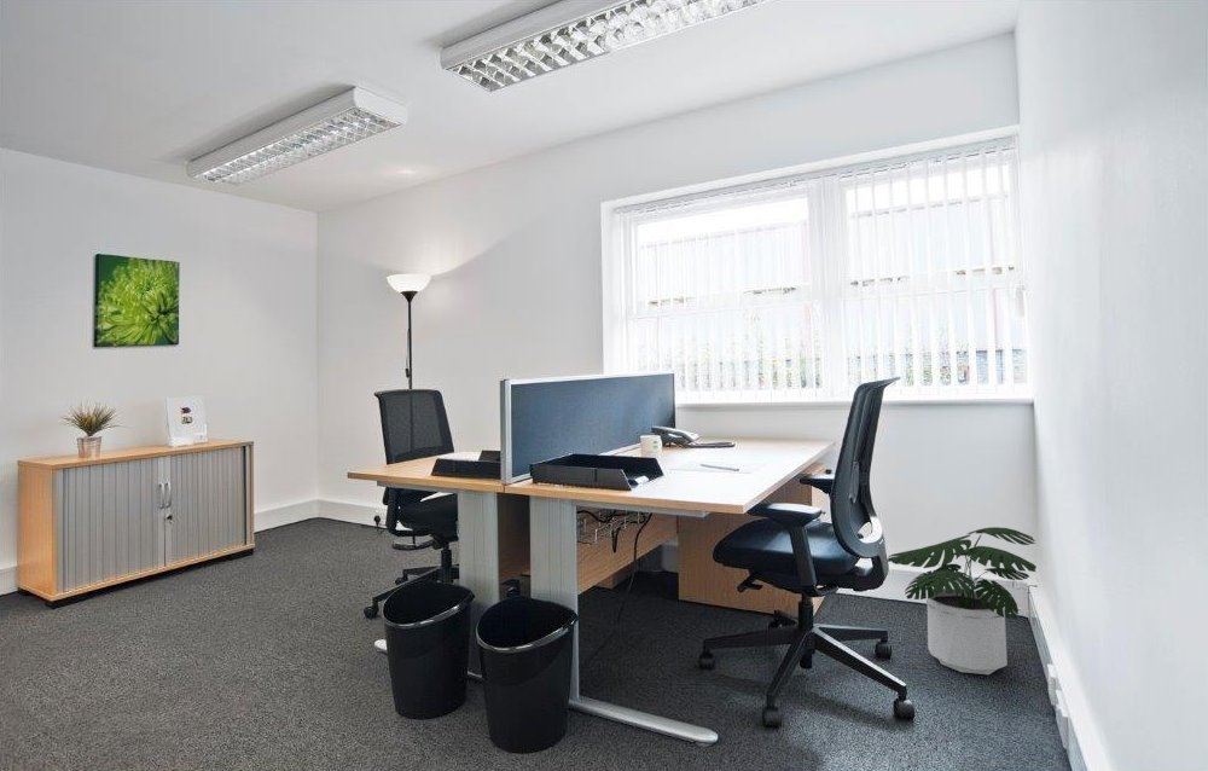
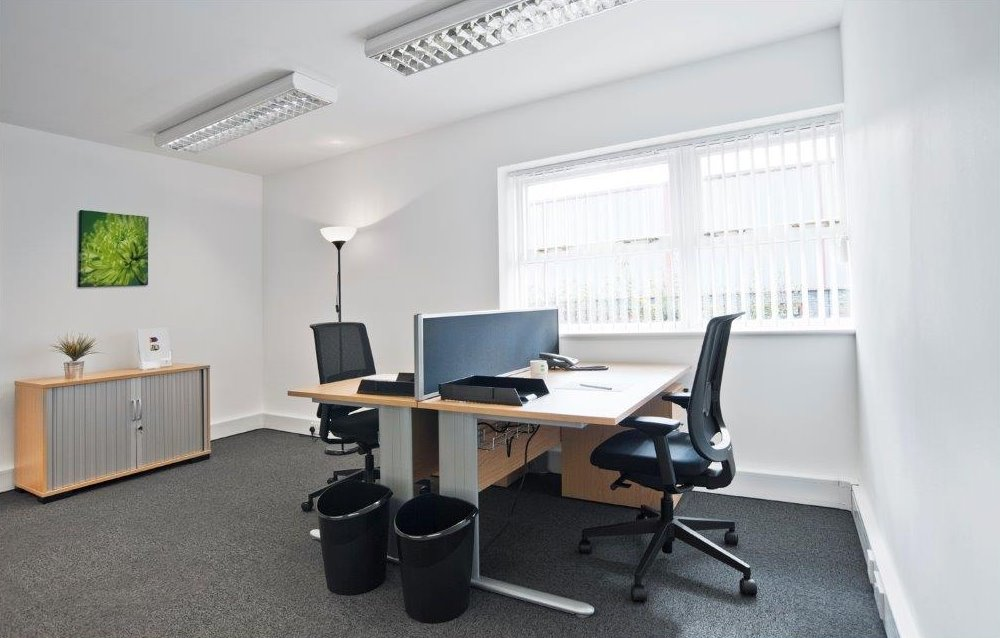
- potted plant (960, 596)
